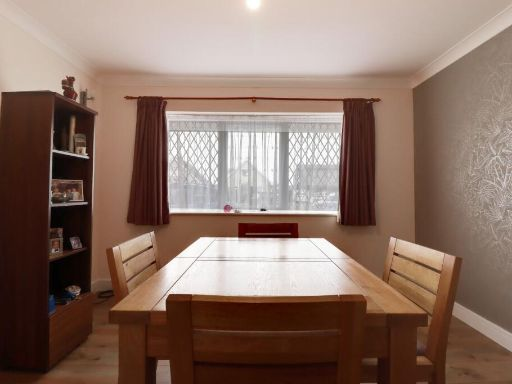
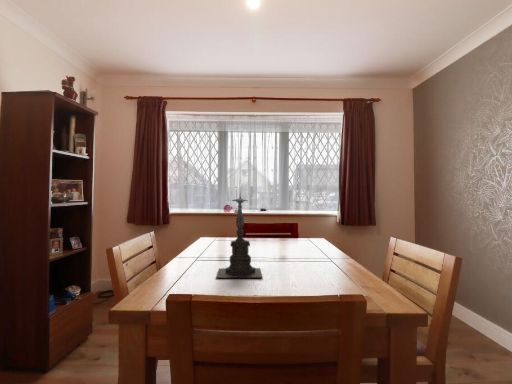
+ candle holder (239, 230)
